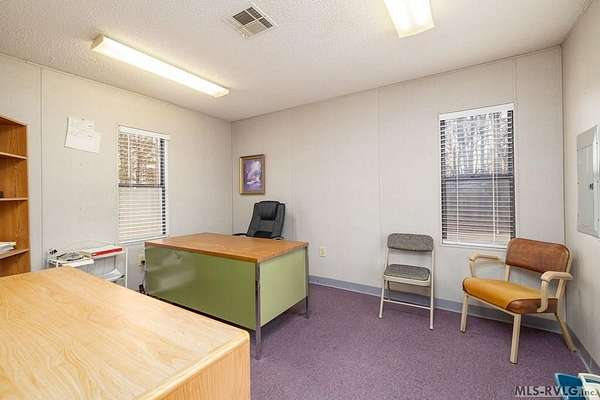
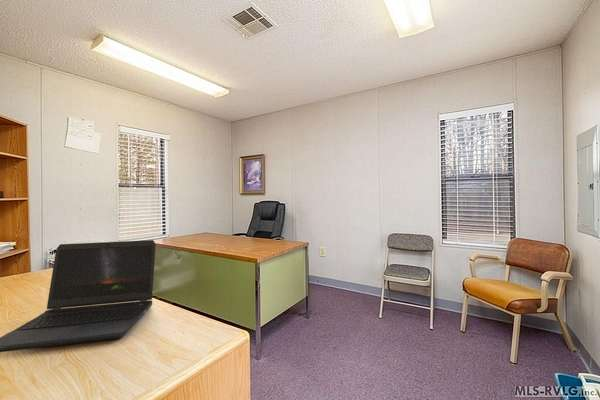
+ laptop computer (86, 286)
